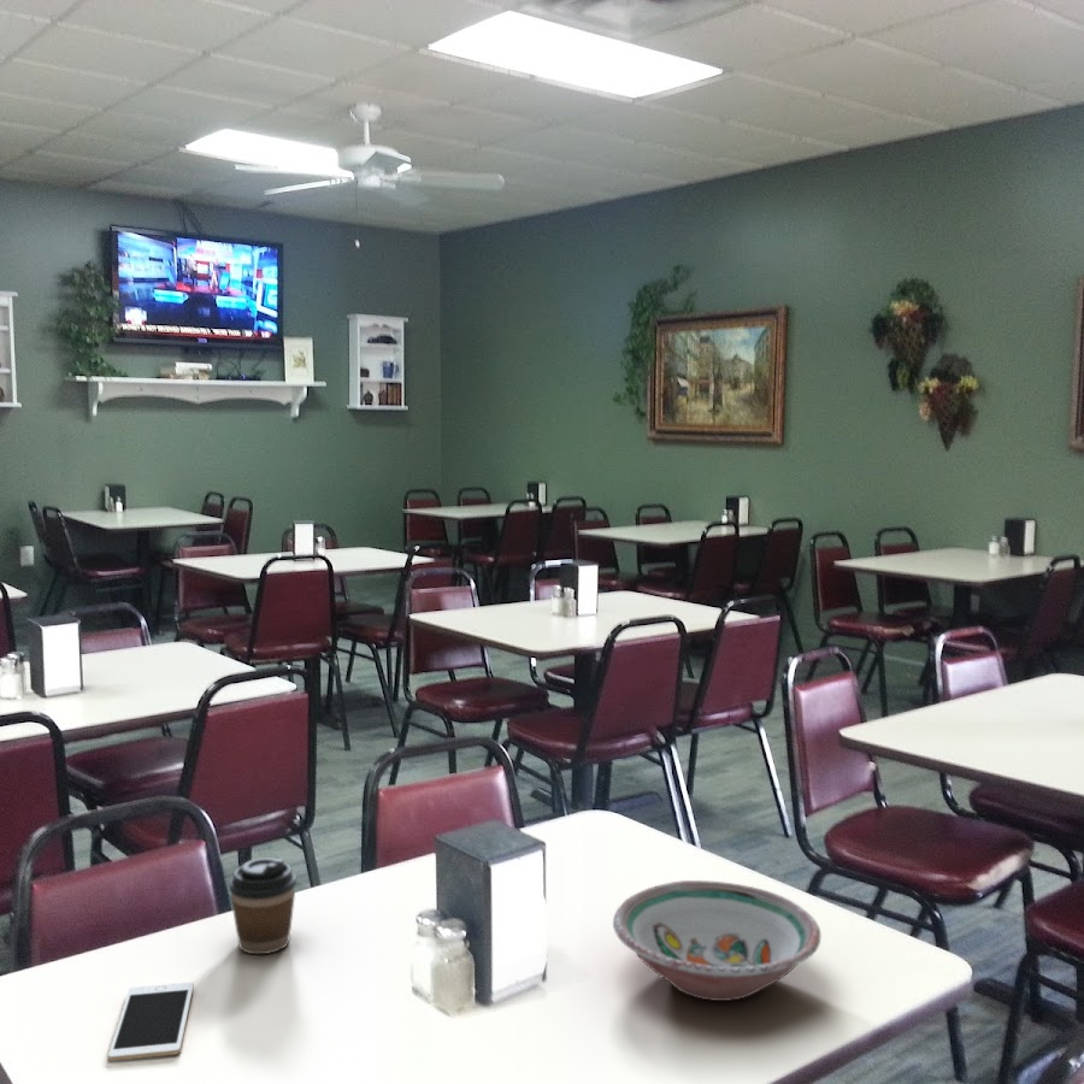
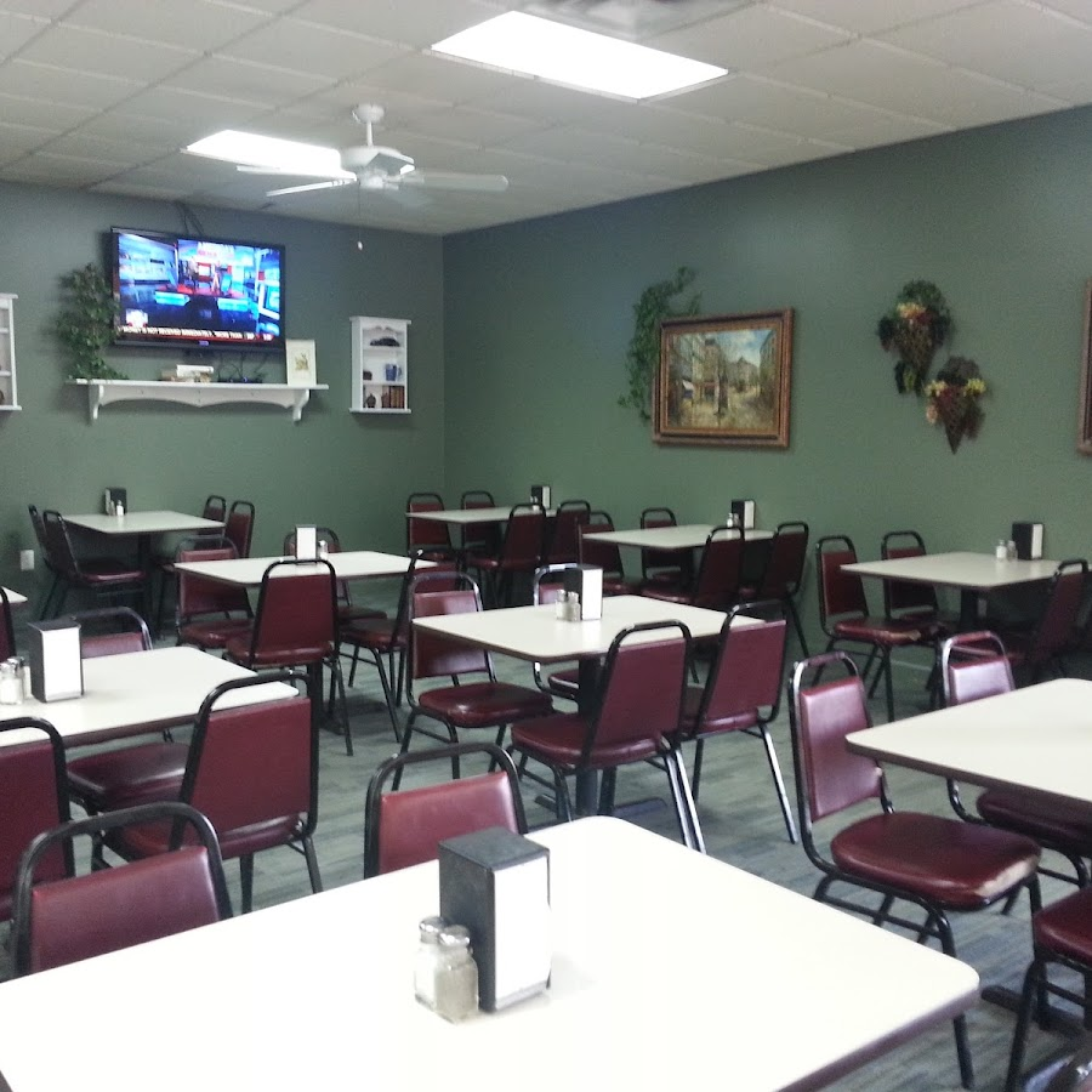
- coffee cup (263, 901)
- cell phone (153, 1019)
- bowl (715, 949)
